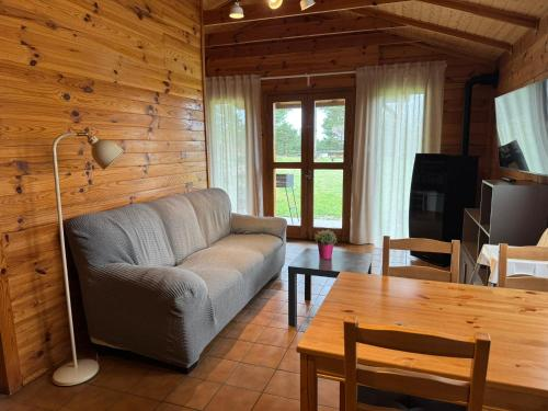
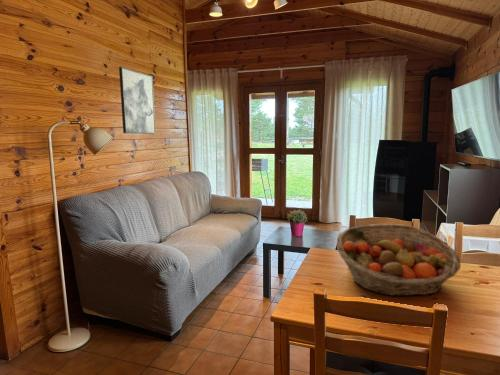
+ wall art (138, 103)
+ fruit basket (394, 257)
